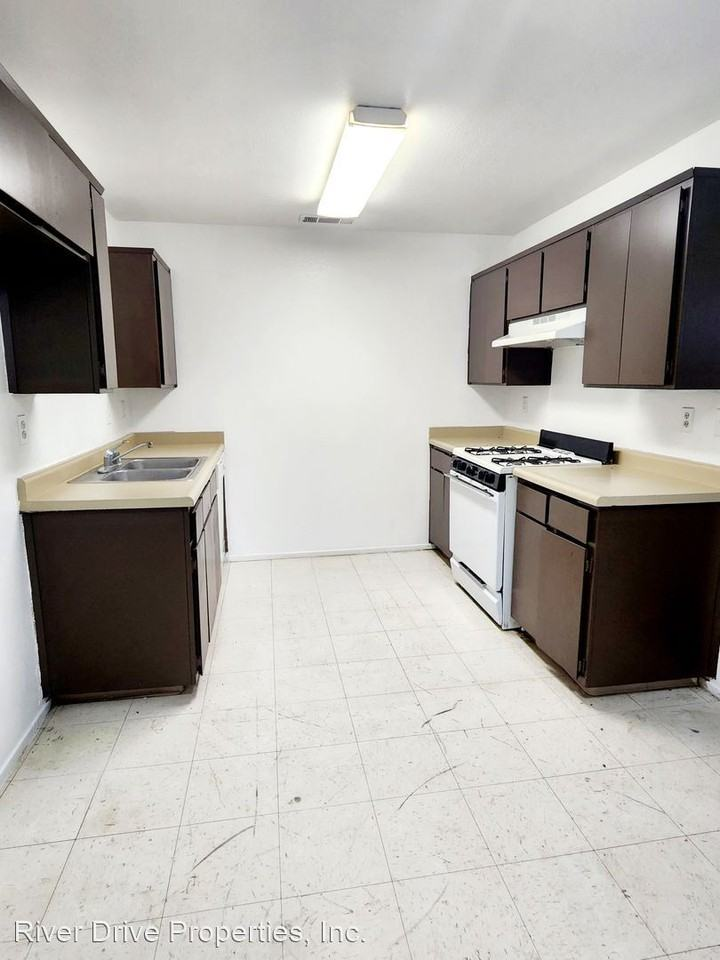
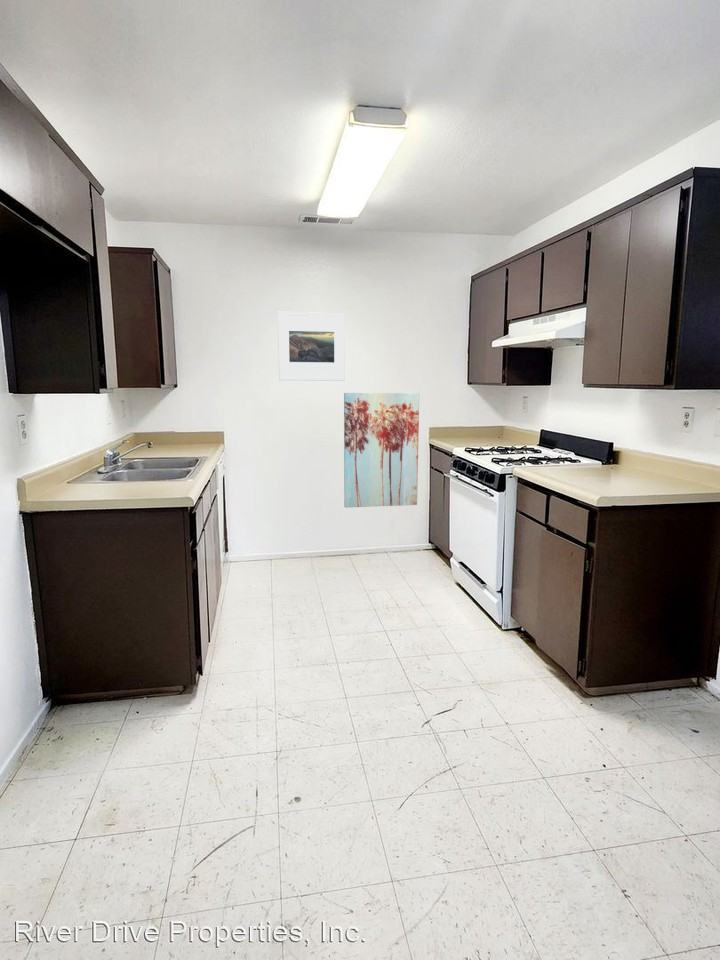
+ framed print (311, 346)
+ wall art (381, 450)
